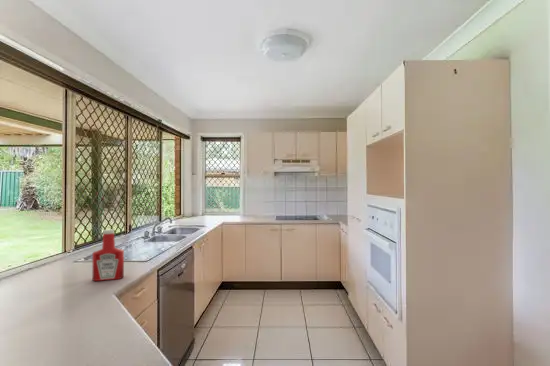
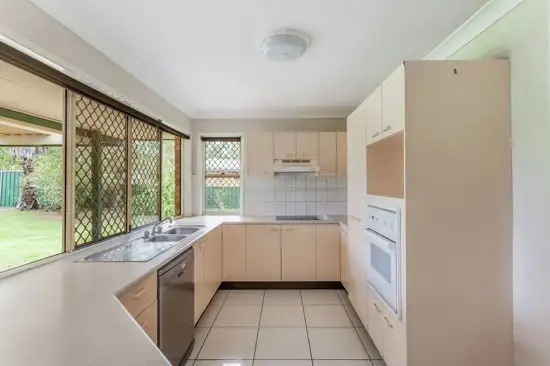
- soap bottle (108, 254)
